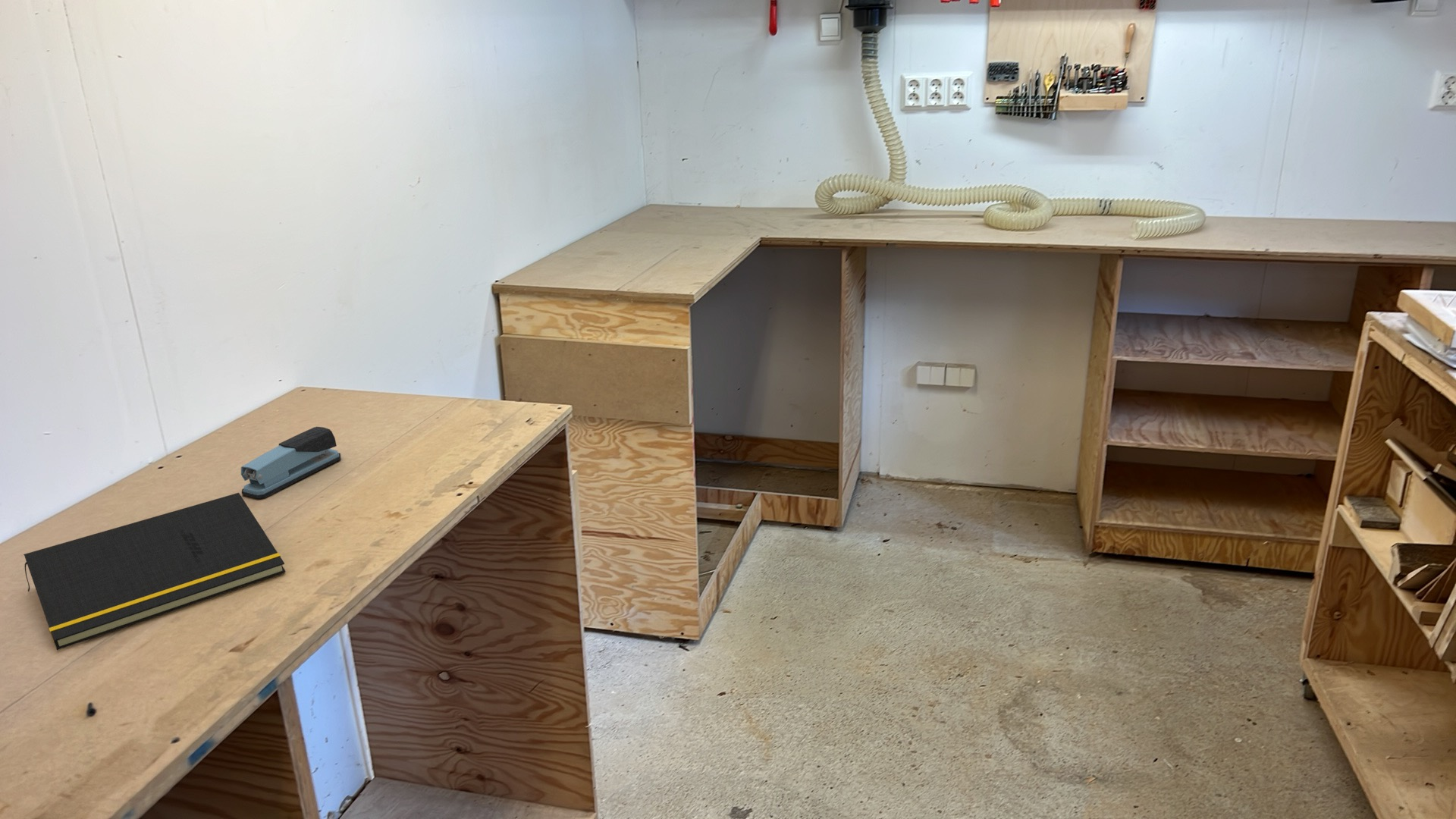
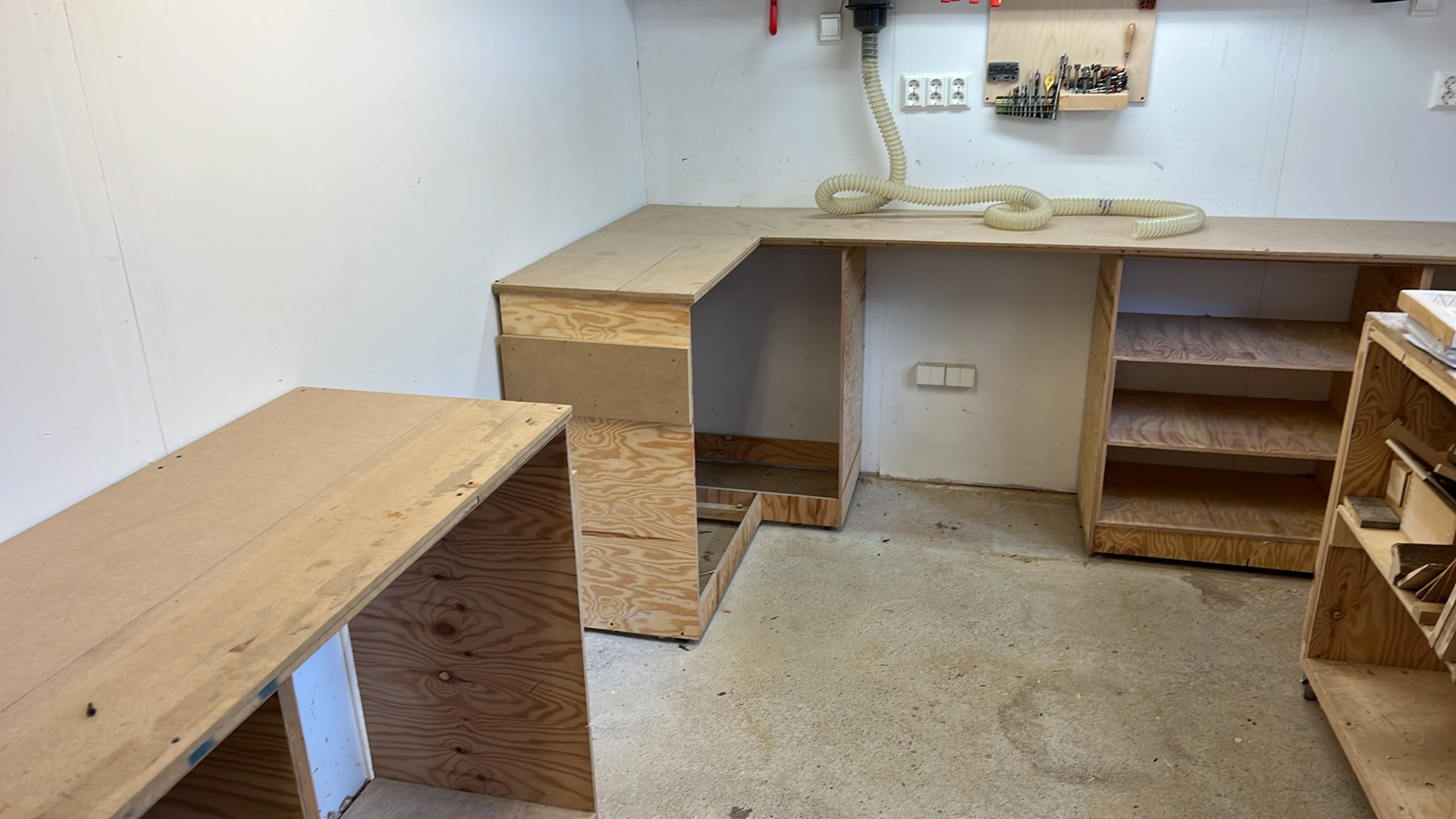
- stapler (290, 459)
- notepad (157, 563)
